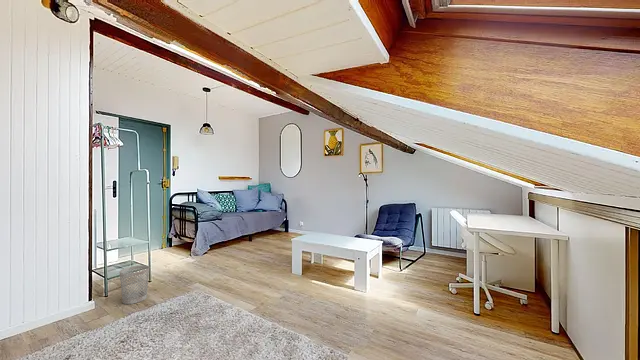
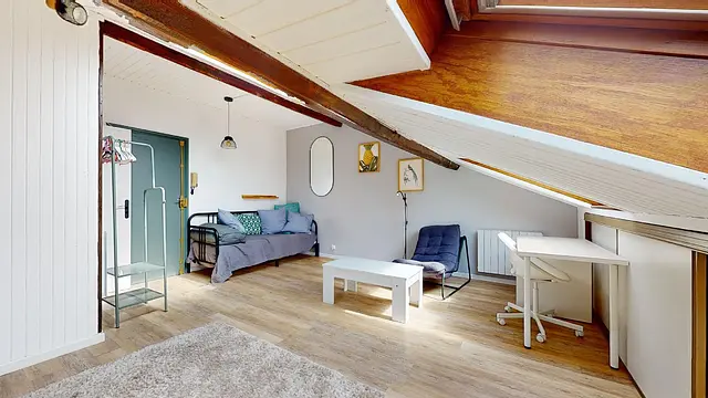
- wastebasket (134, 283)
